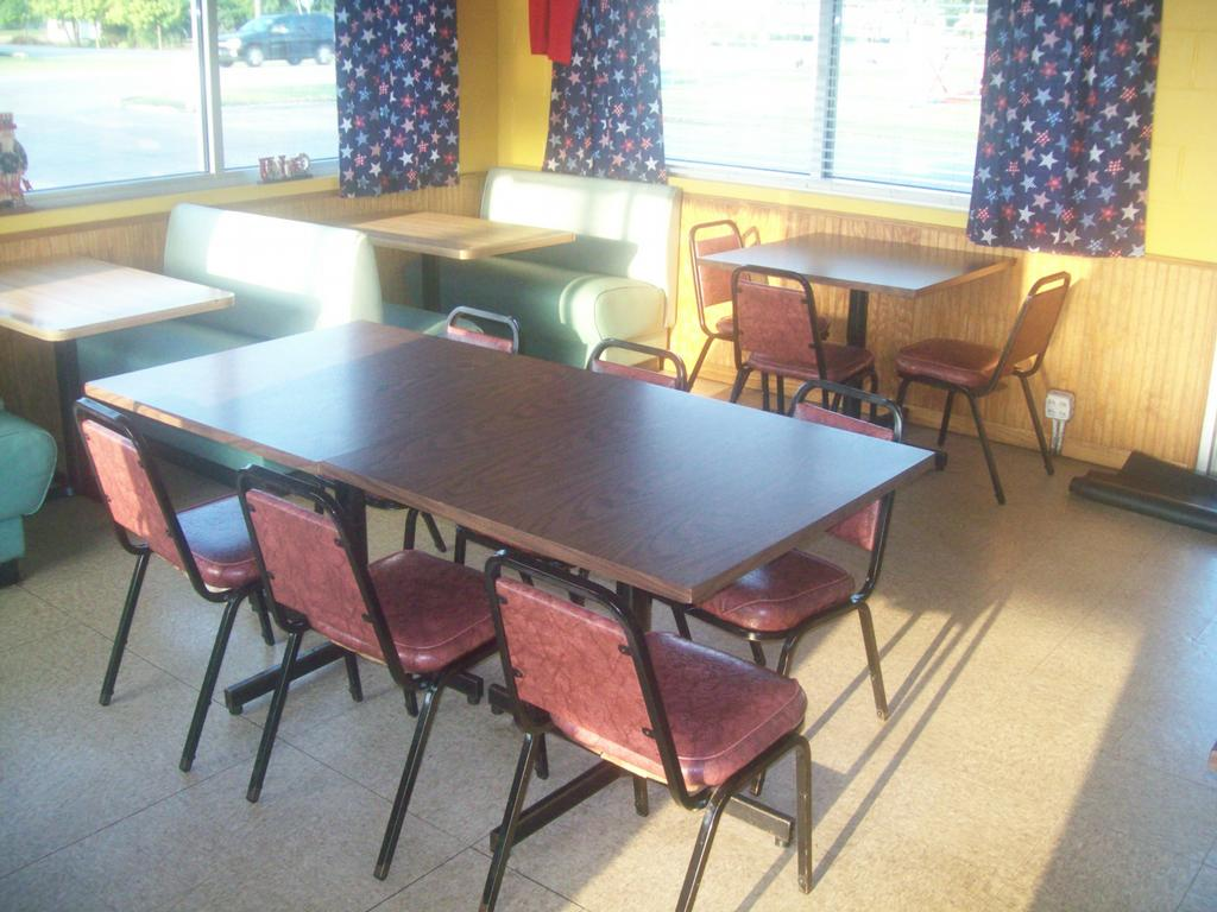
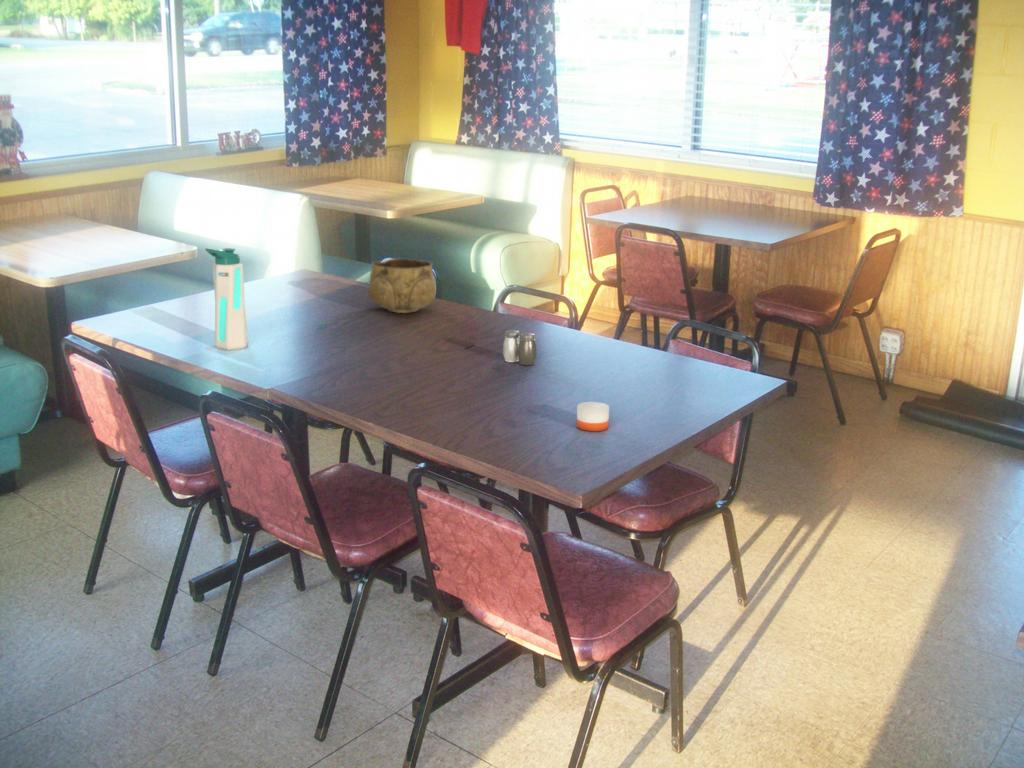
+ salt and pepper shaker (519, 347)
+ decorative bowl (403, 286)
+ candle (593, 405)
+ water bottle (227, 298)
